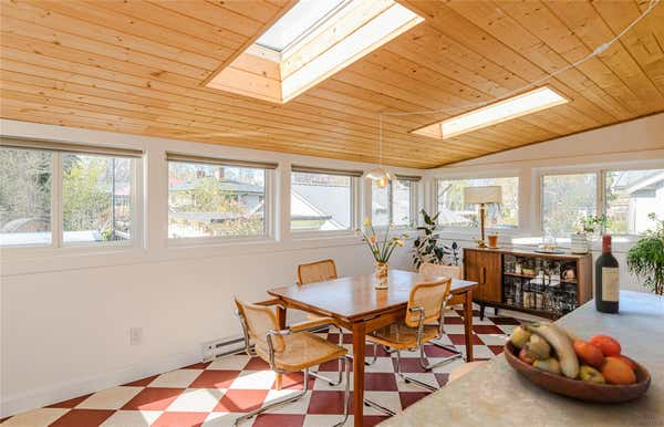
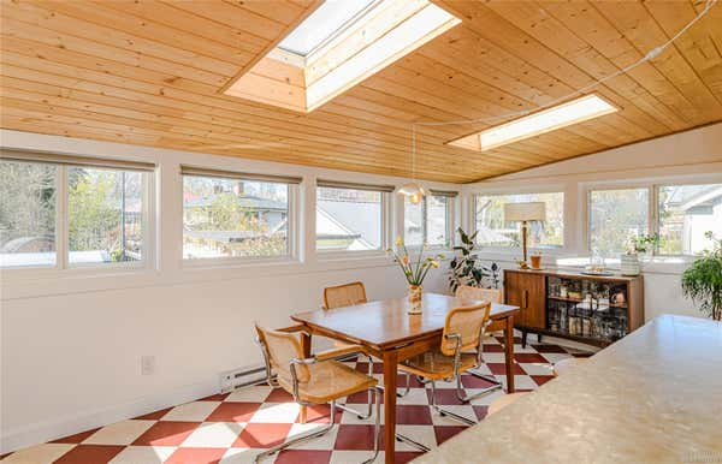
- wine bottle (606, 273)
- fruit bowl (570, 352)
